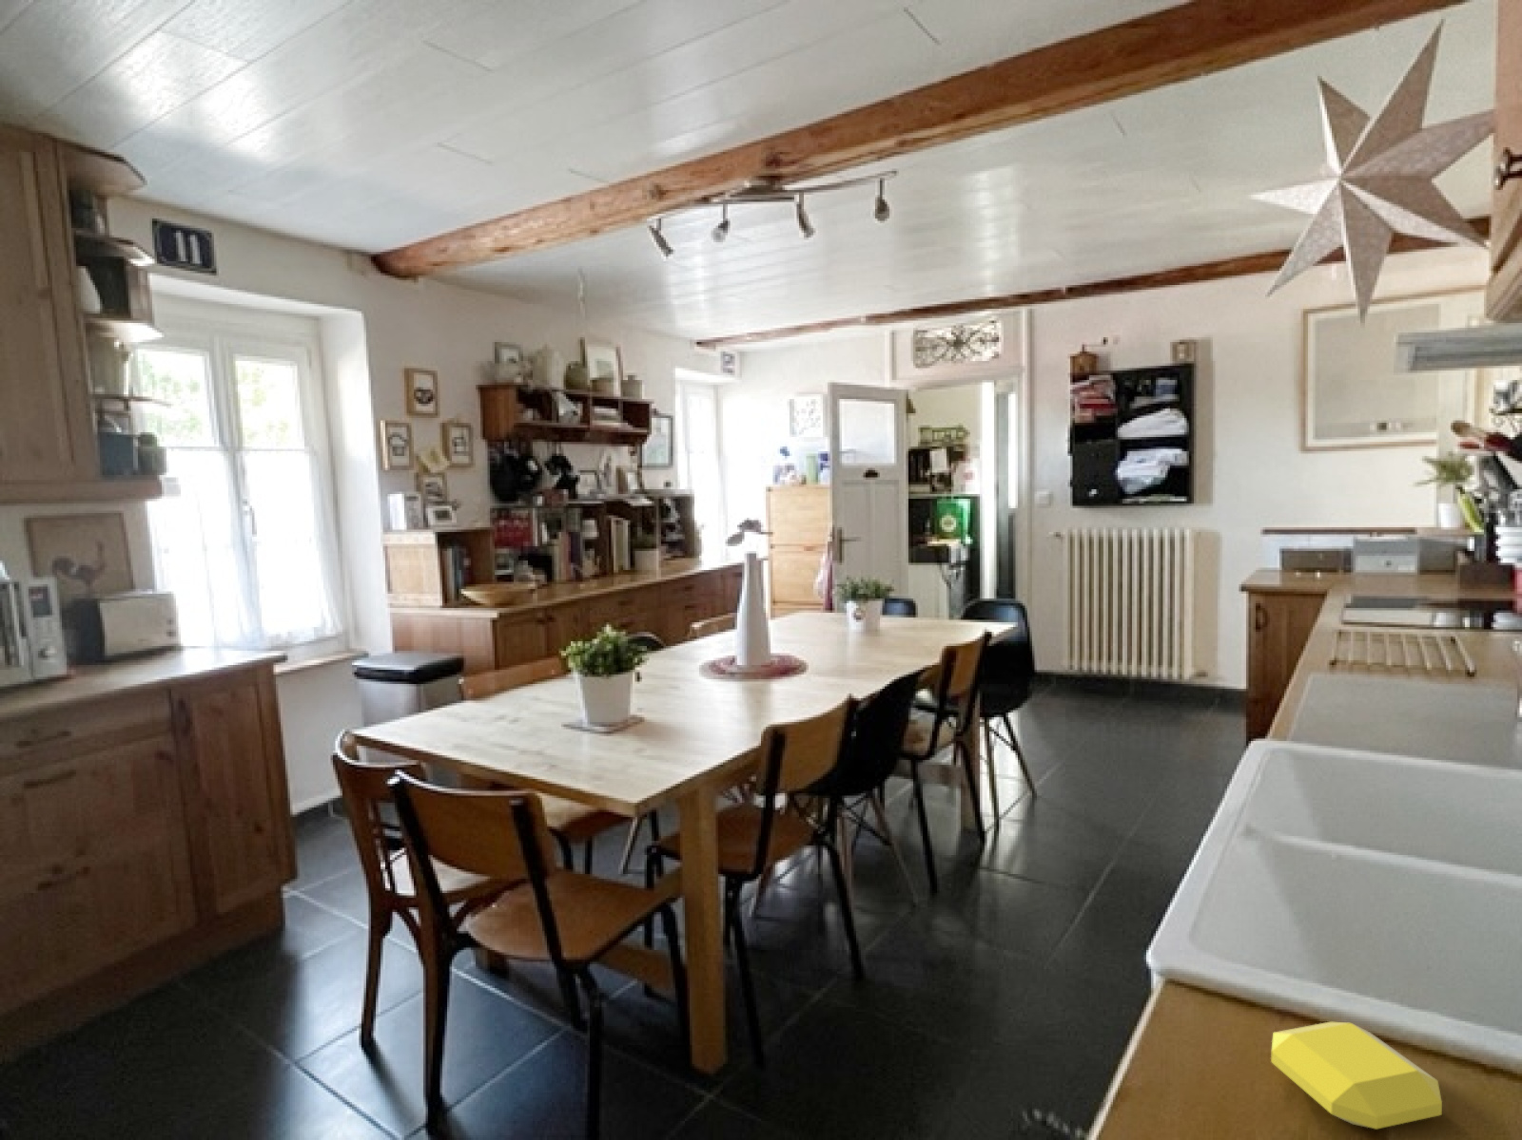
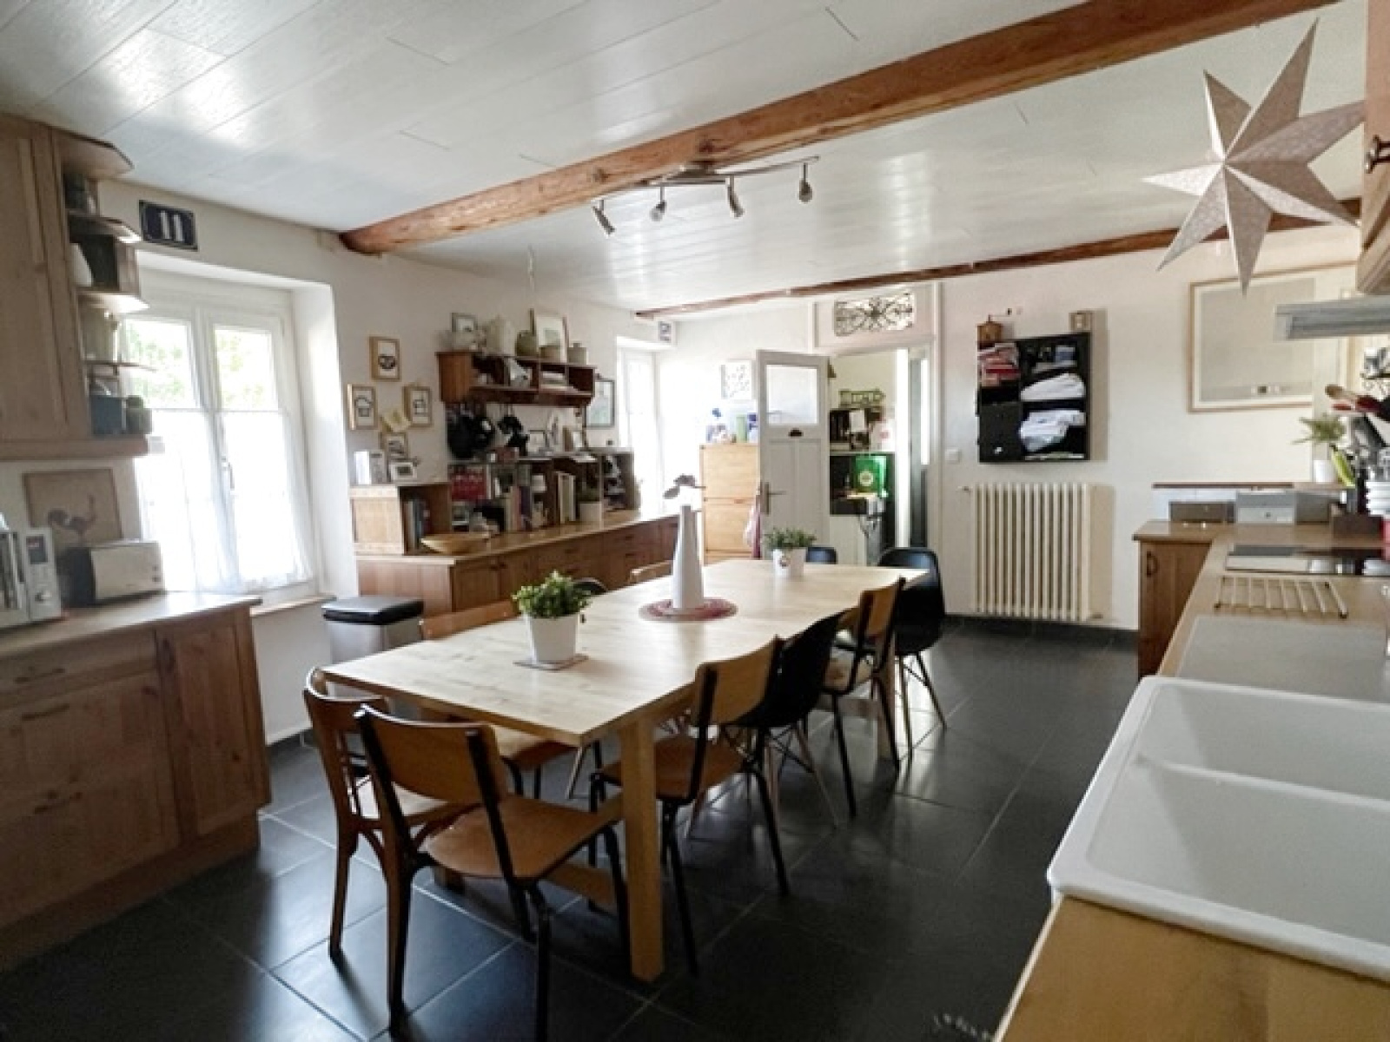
- soap bar (1352, 1071)
